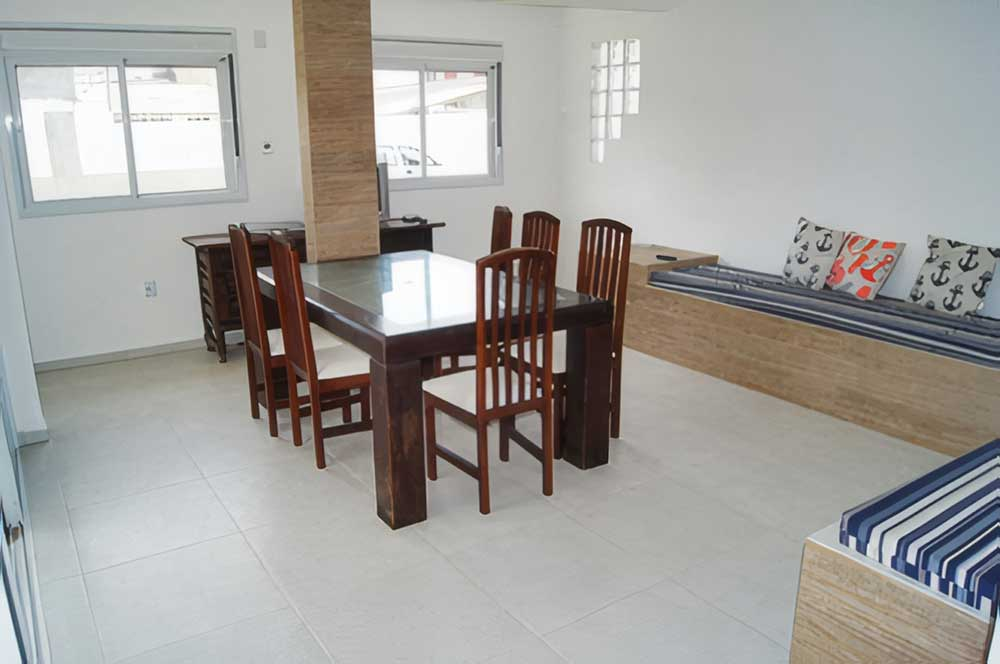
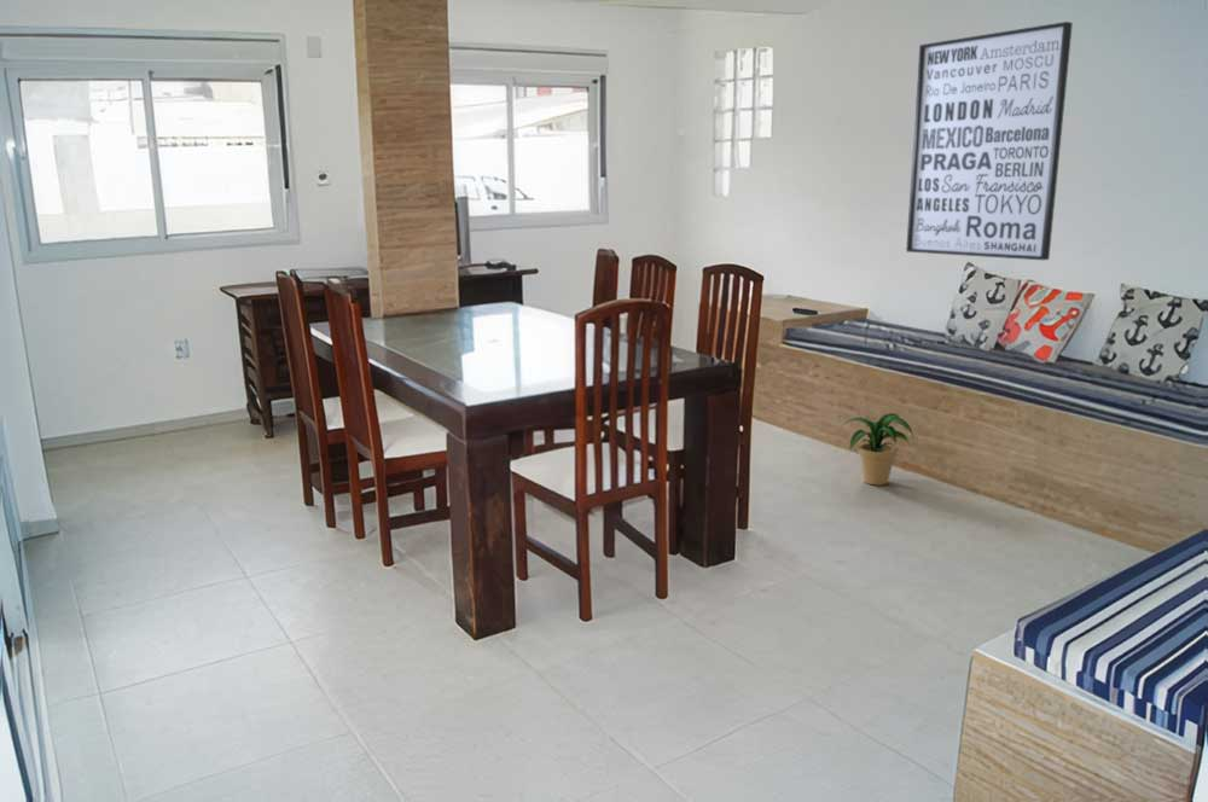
+ potted plant (878, 448)
+ wall art (981, 147)
